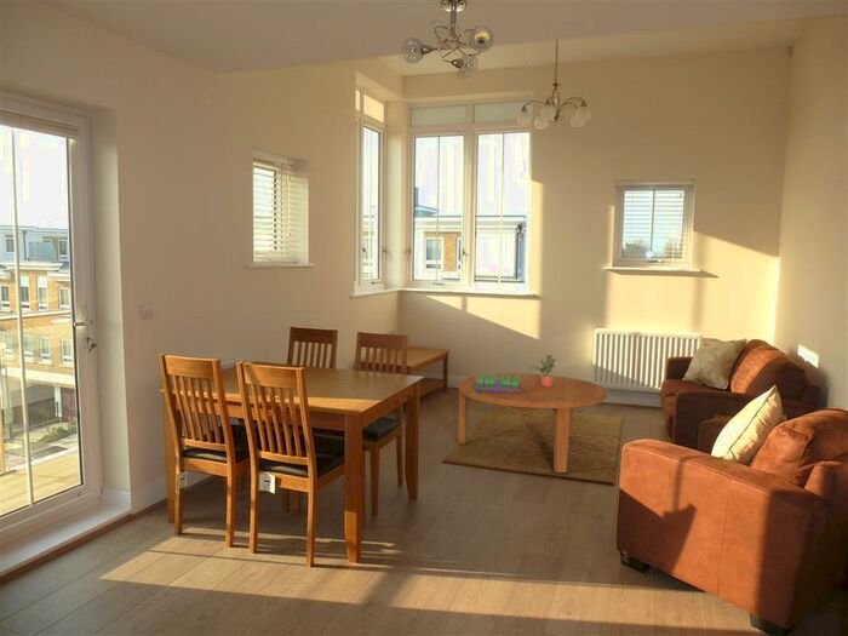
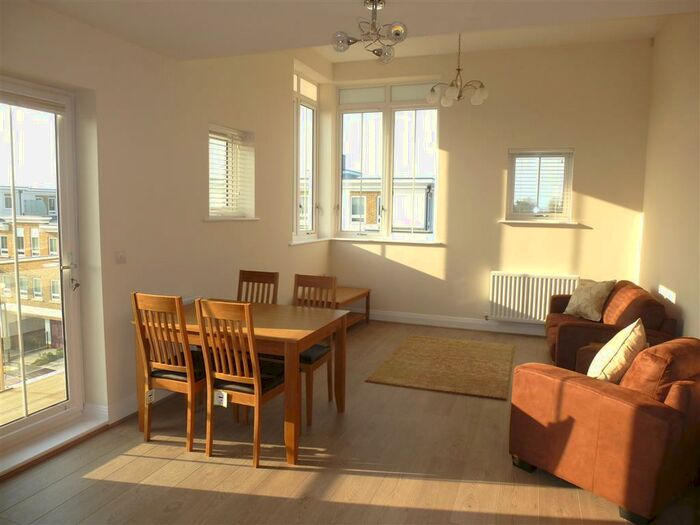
- coffee table (531, 409)
- stack of books (498, 383)
- potted plant (542, 368)
